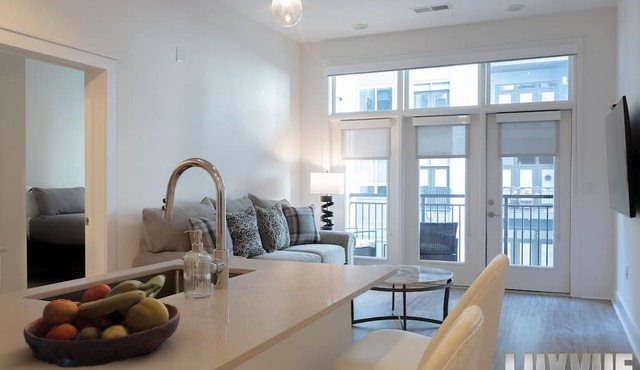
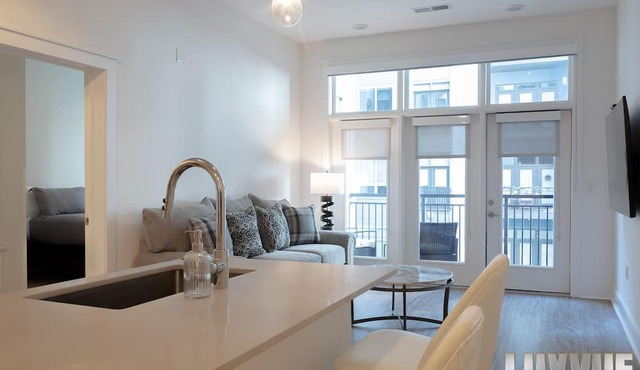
- fruit bowl (106, 312)
